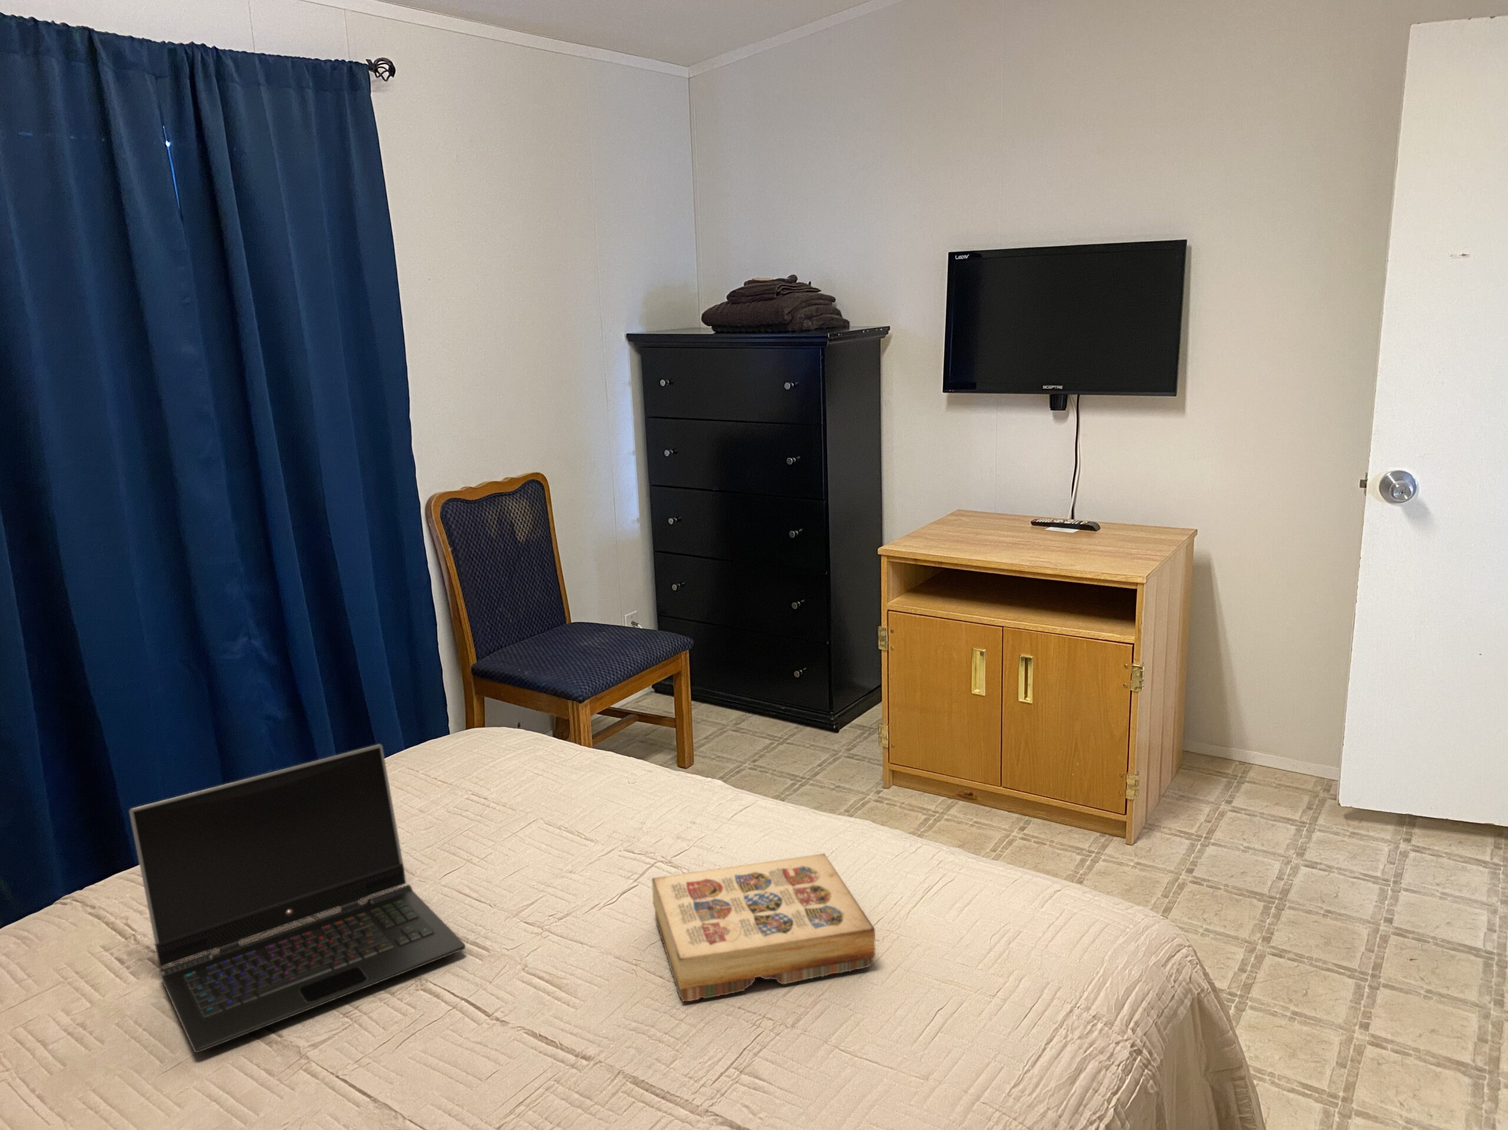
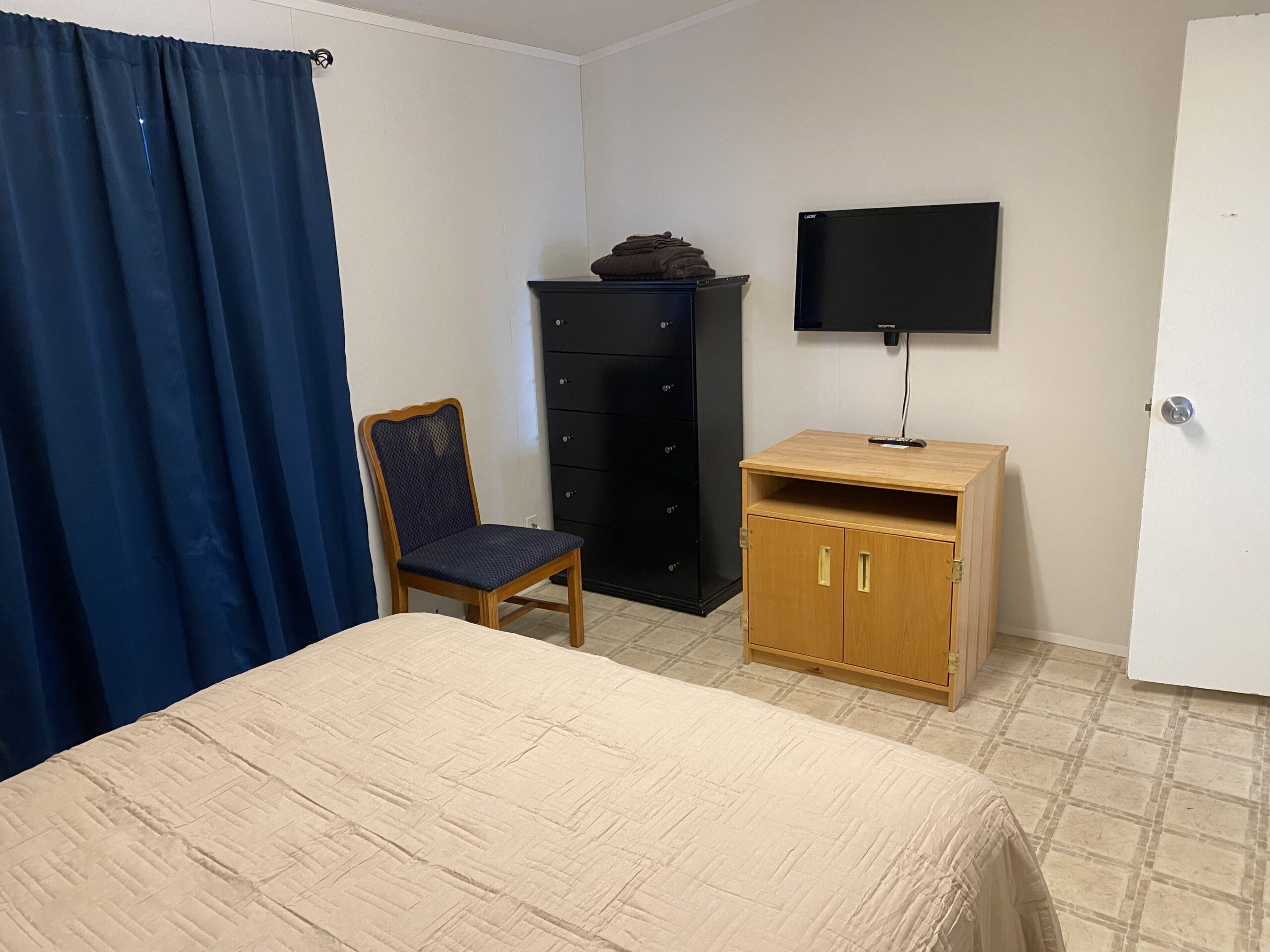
- laptop computer (300, 883)
- book (762, 916)
